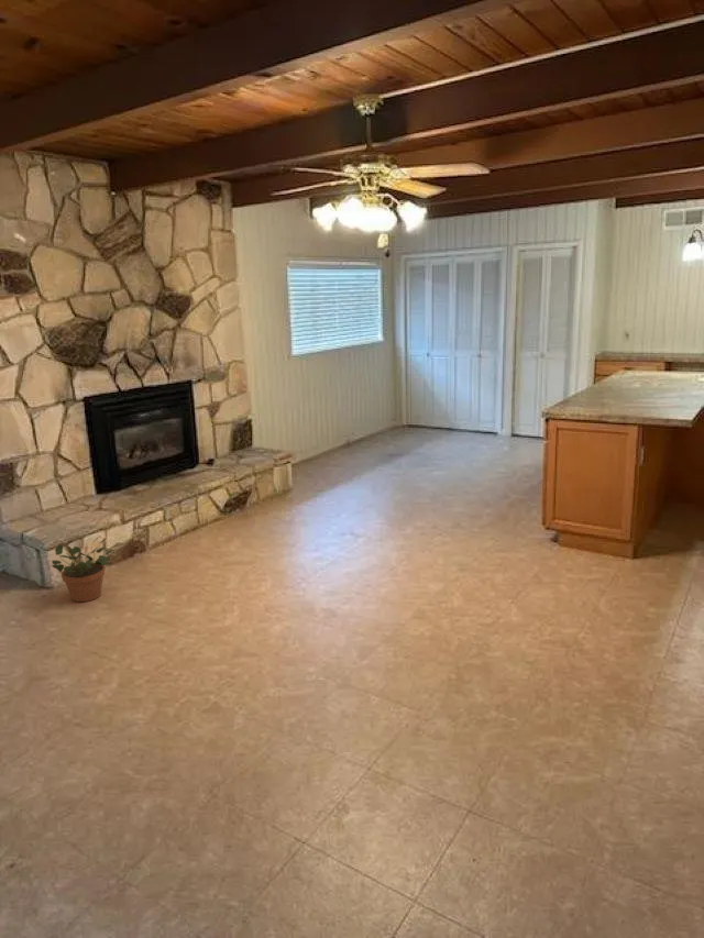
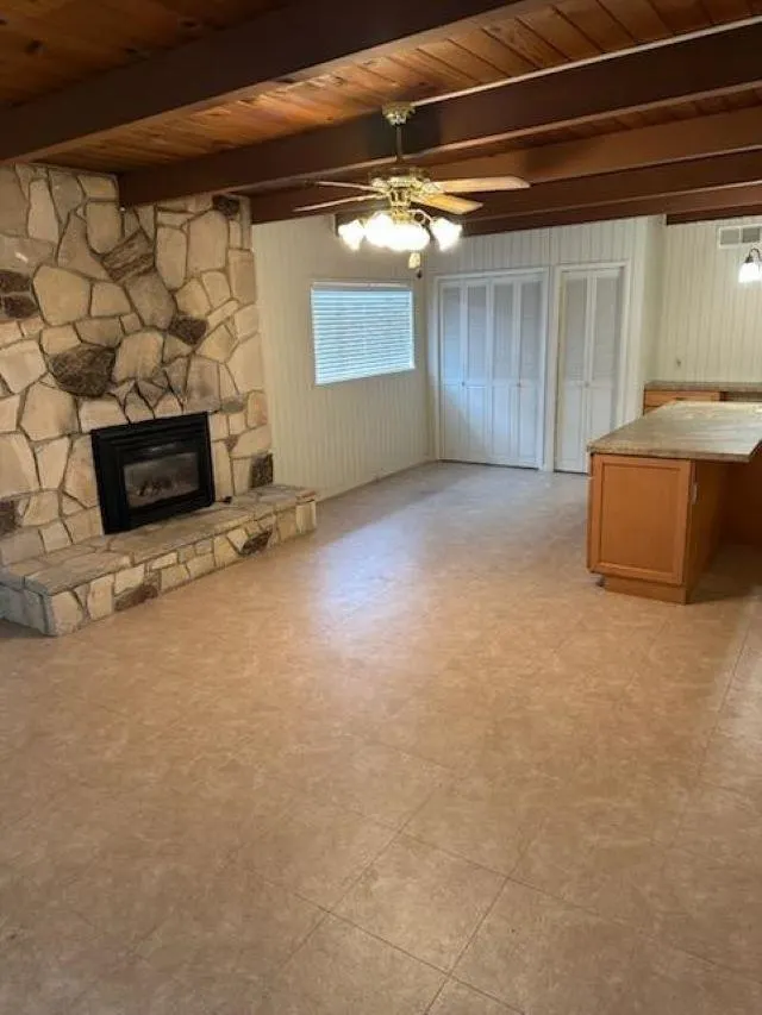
- potted plant (86, 569)
